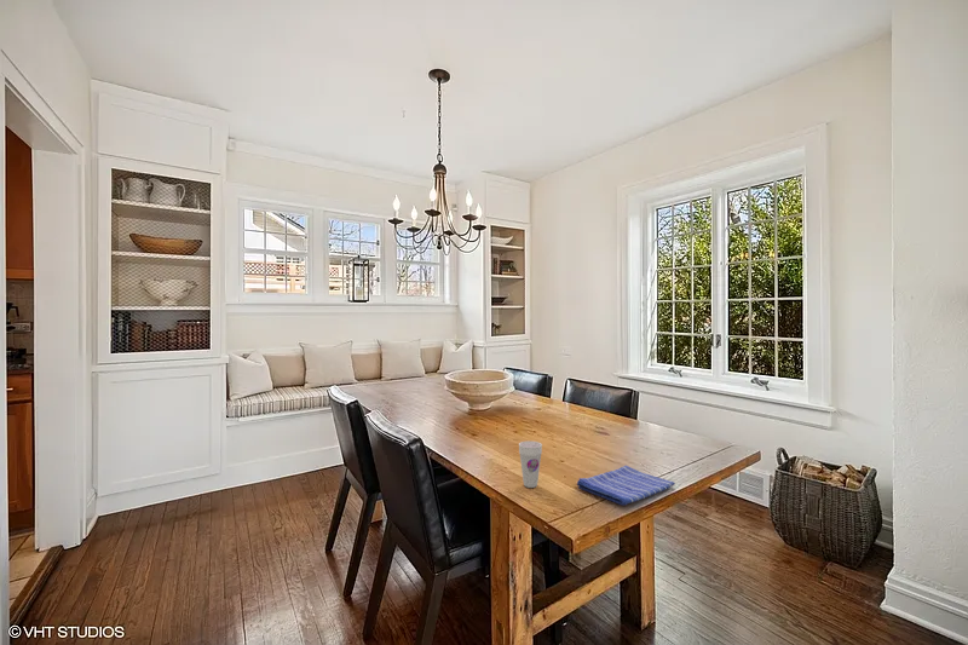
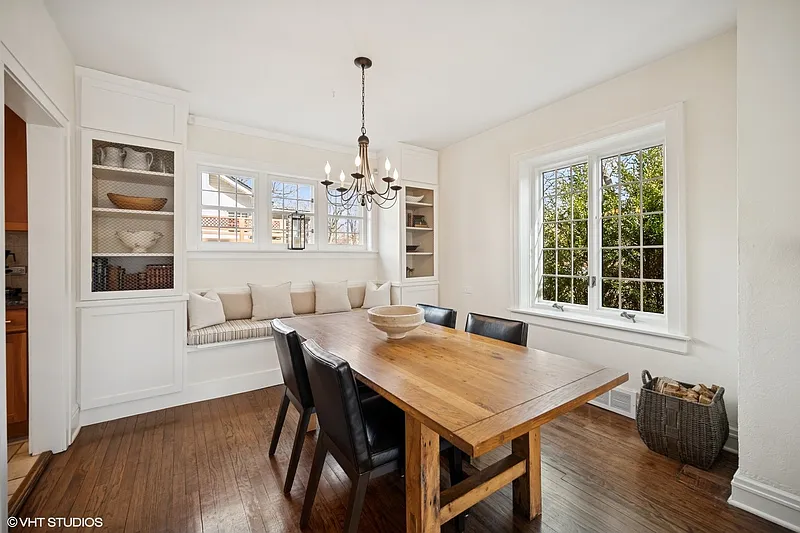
- cup (530, 465)
- dish towel (624, 483)
